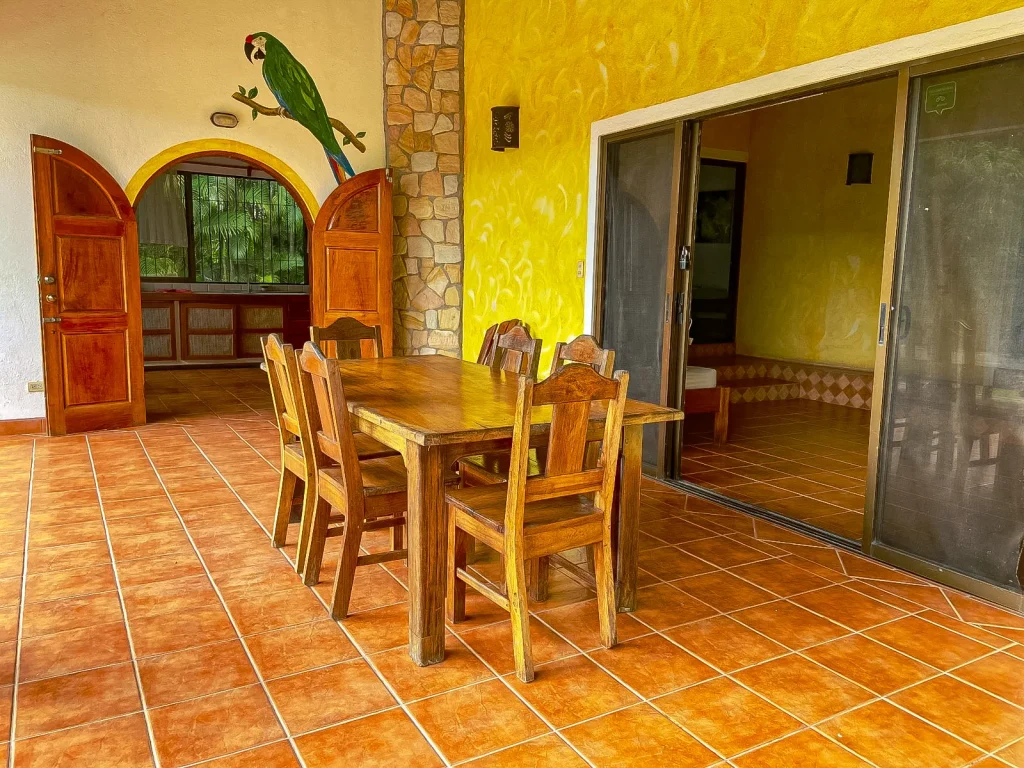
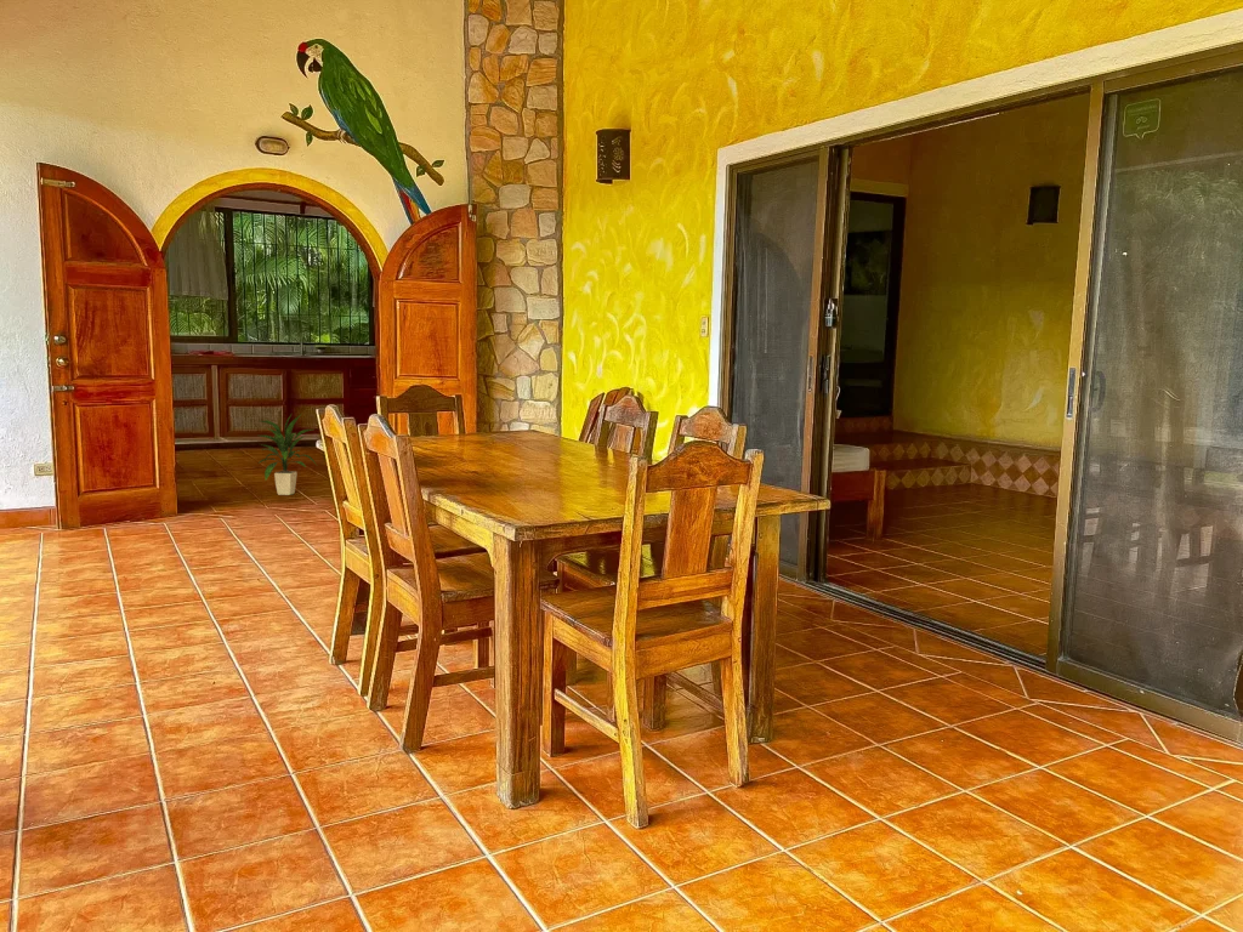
+ indoor plant (282, 453)
